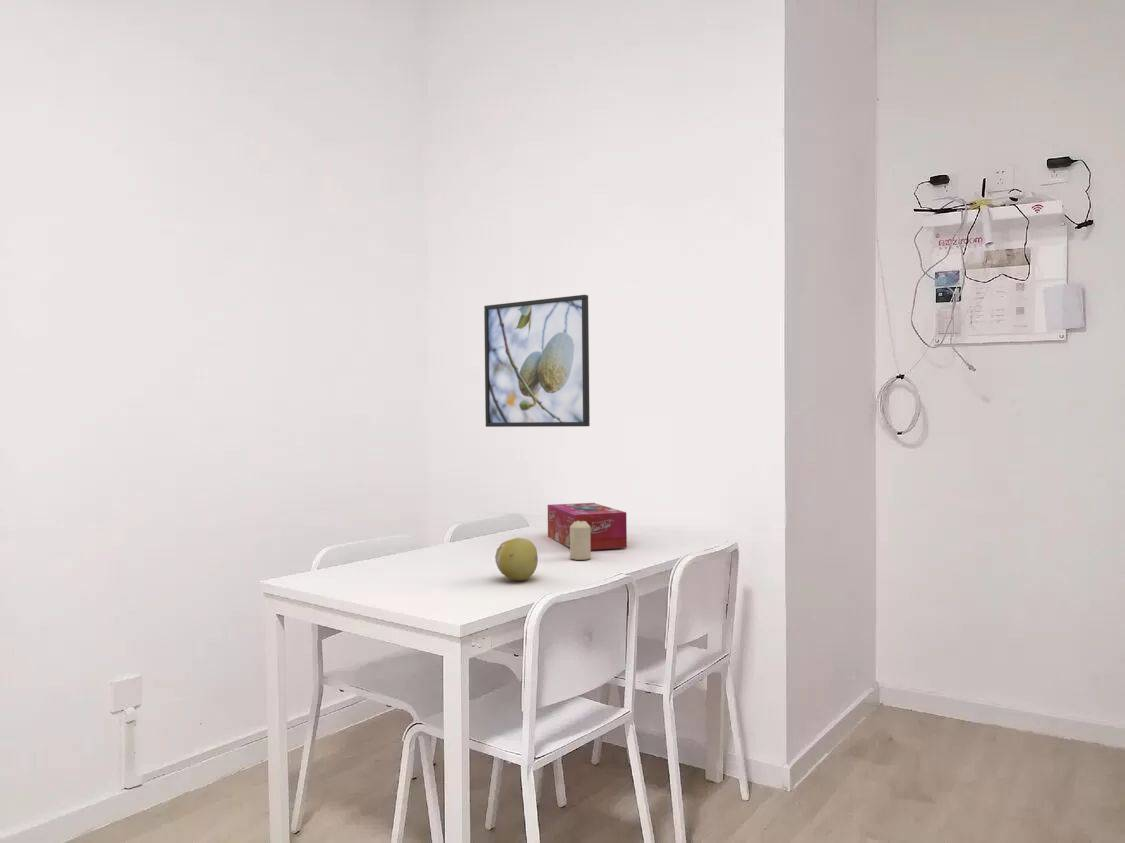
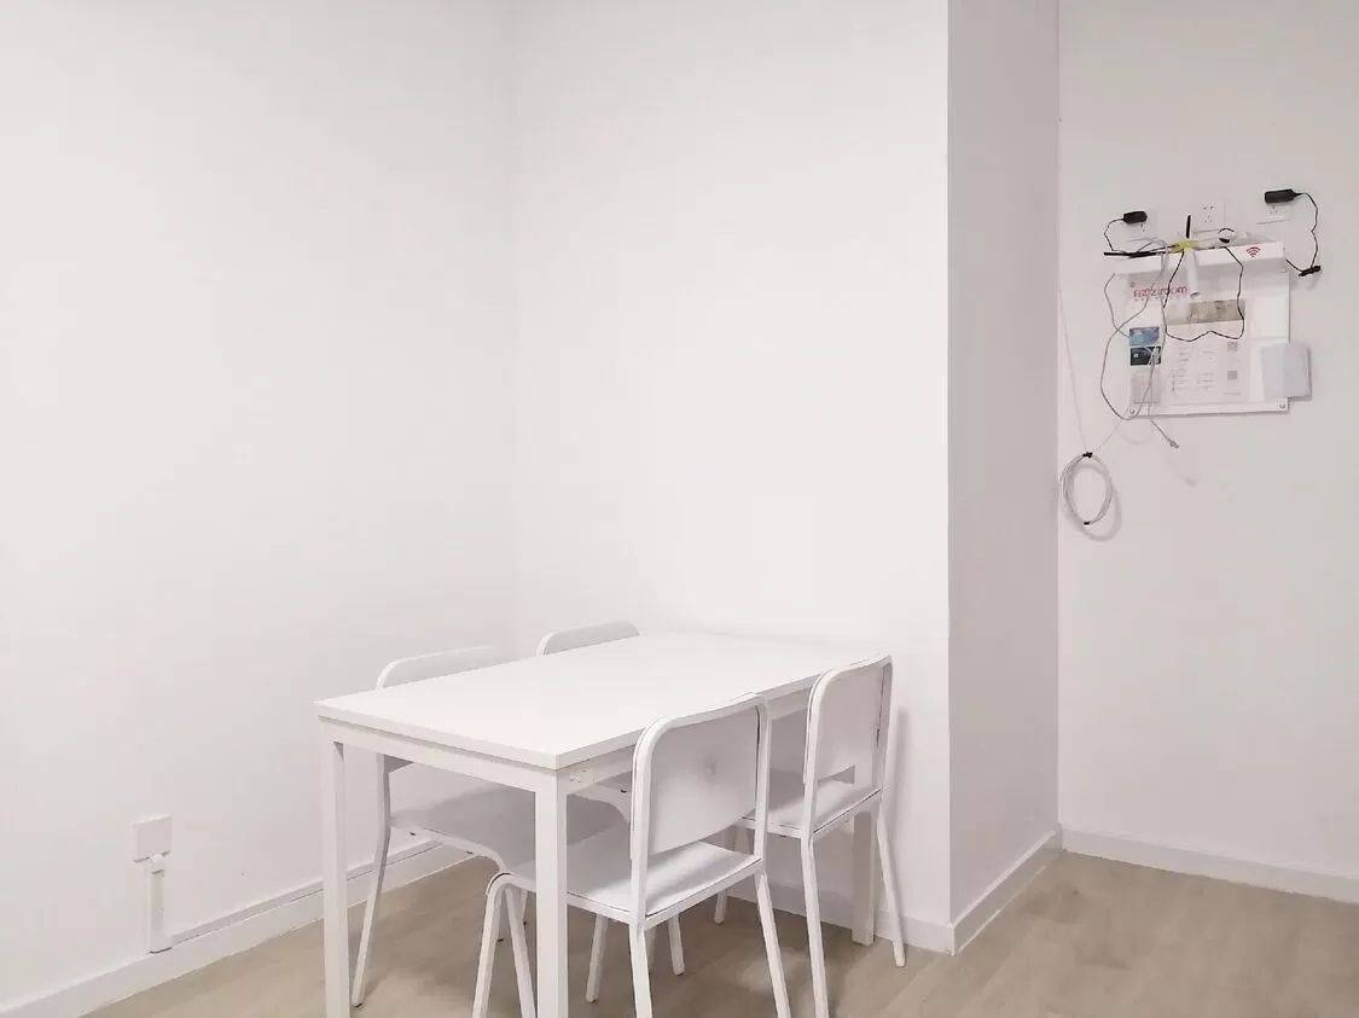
- fruit (516, 558)
- tissue box (587, 522)
- candle (580, 539)
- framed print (534, 363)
